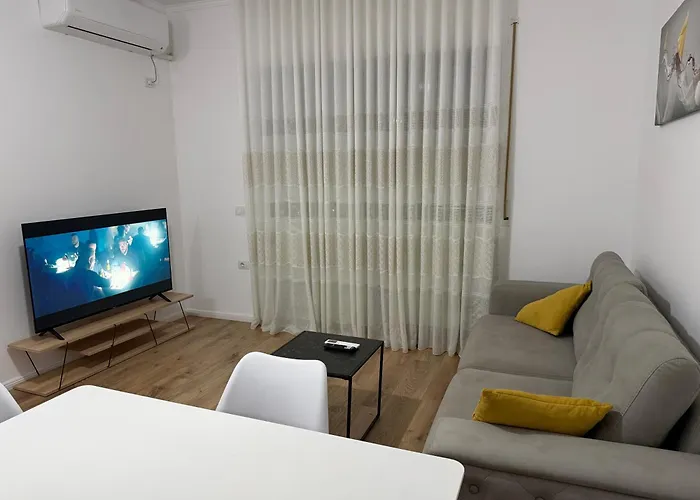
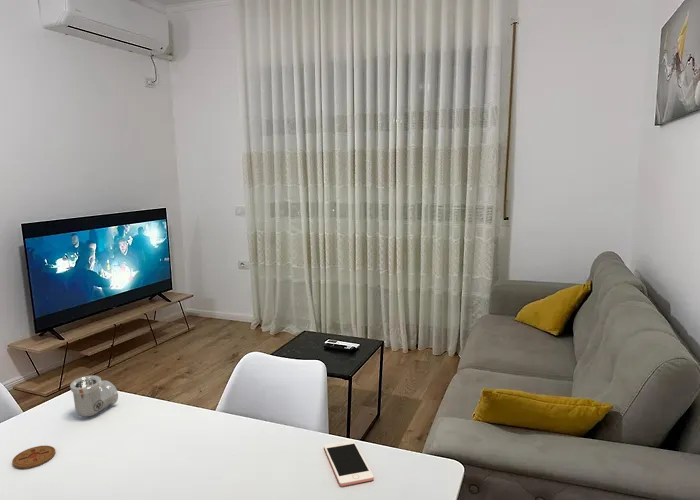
+ pipe fitting (92, 395)
+ cell phone (347, 461)
+ coaster (34, 456)
